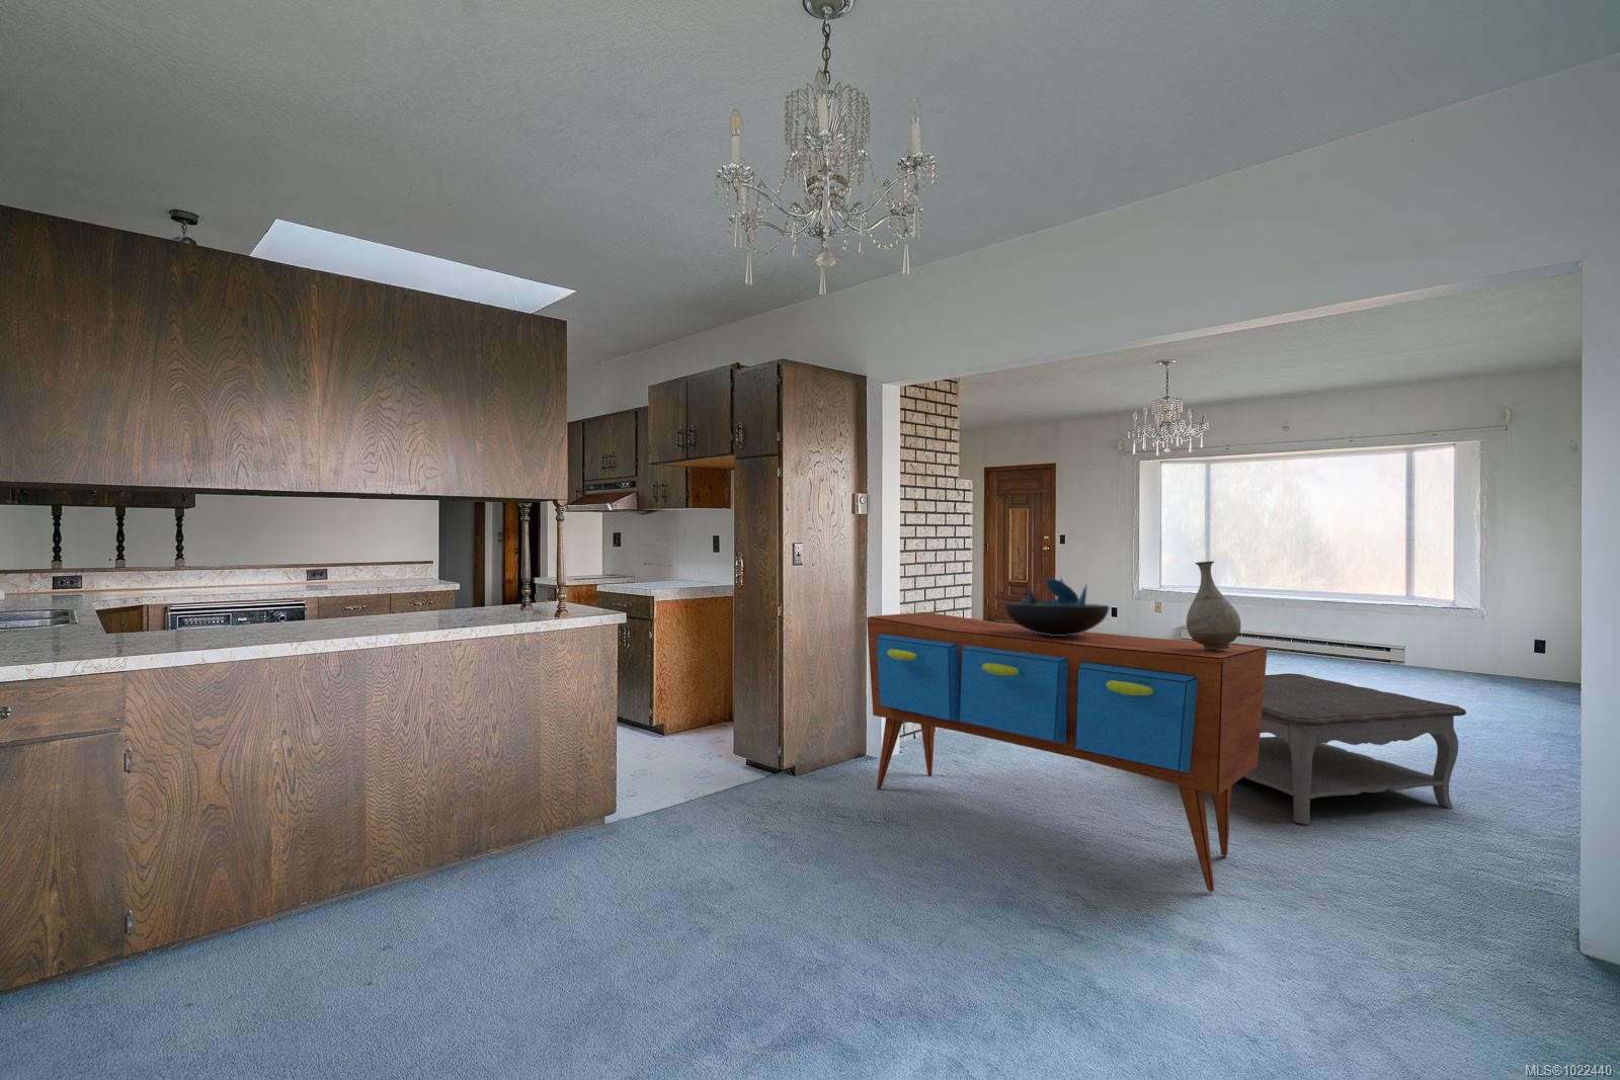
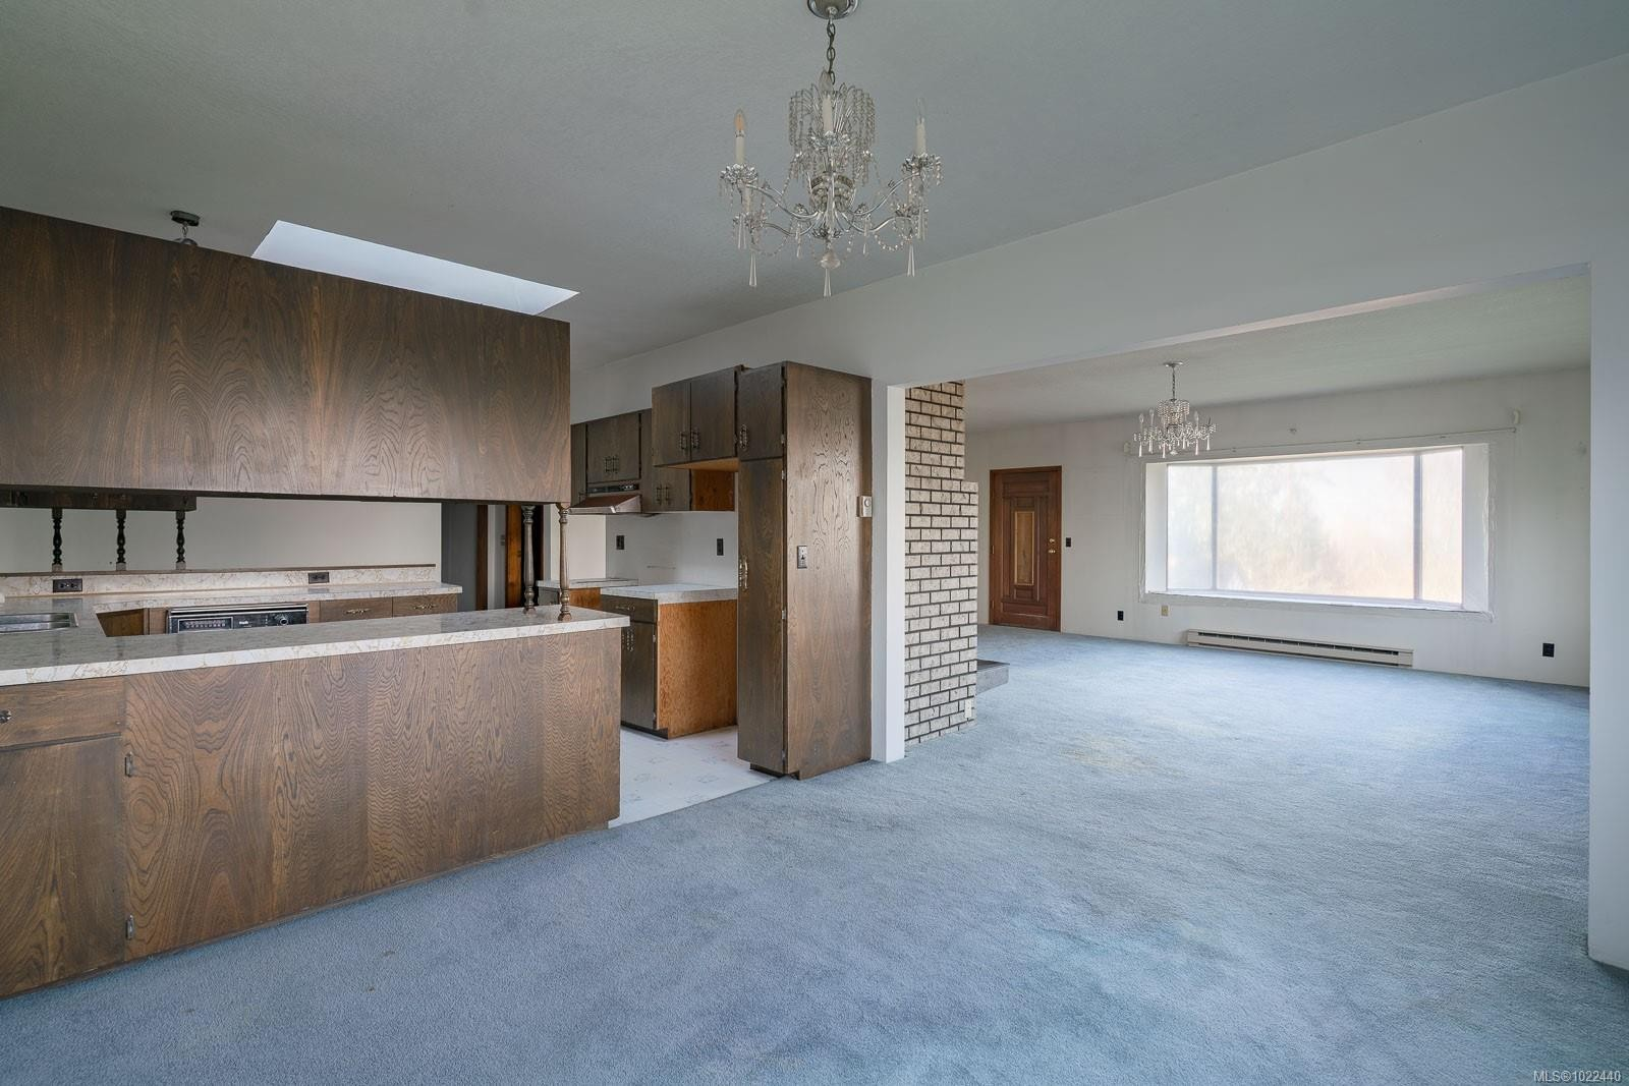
- coffee table (1297, 739)
- vase (1216, 603)
- sideboard (1033, 727)
- decorative bowl (1055, 603)
